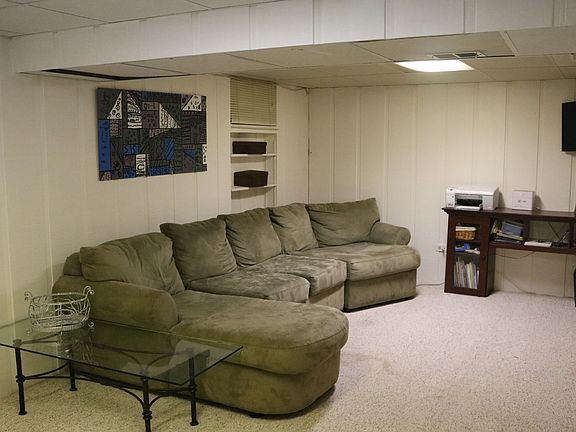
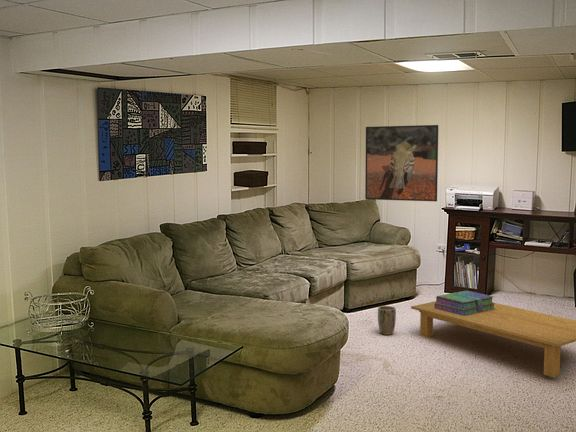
+ coffee table (502, 332)
+ plant pot (386, 320)
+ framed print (400, 163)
+ stack of books (464, 302)
